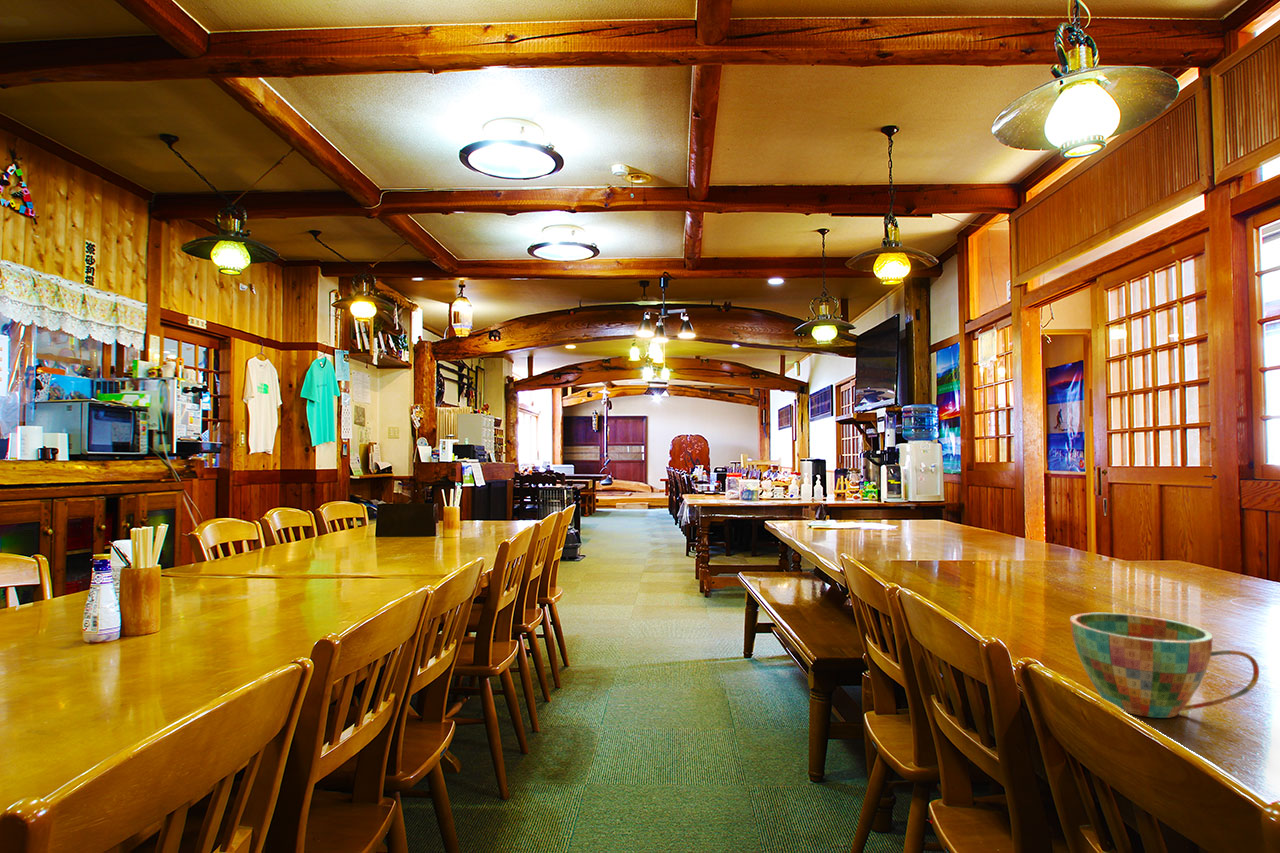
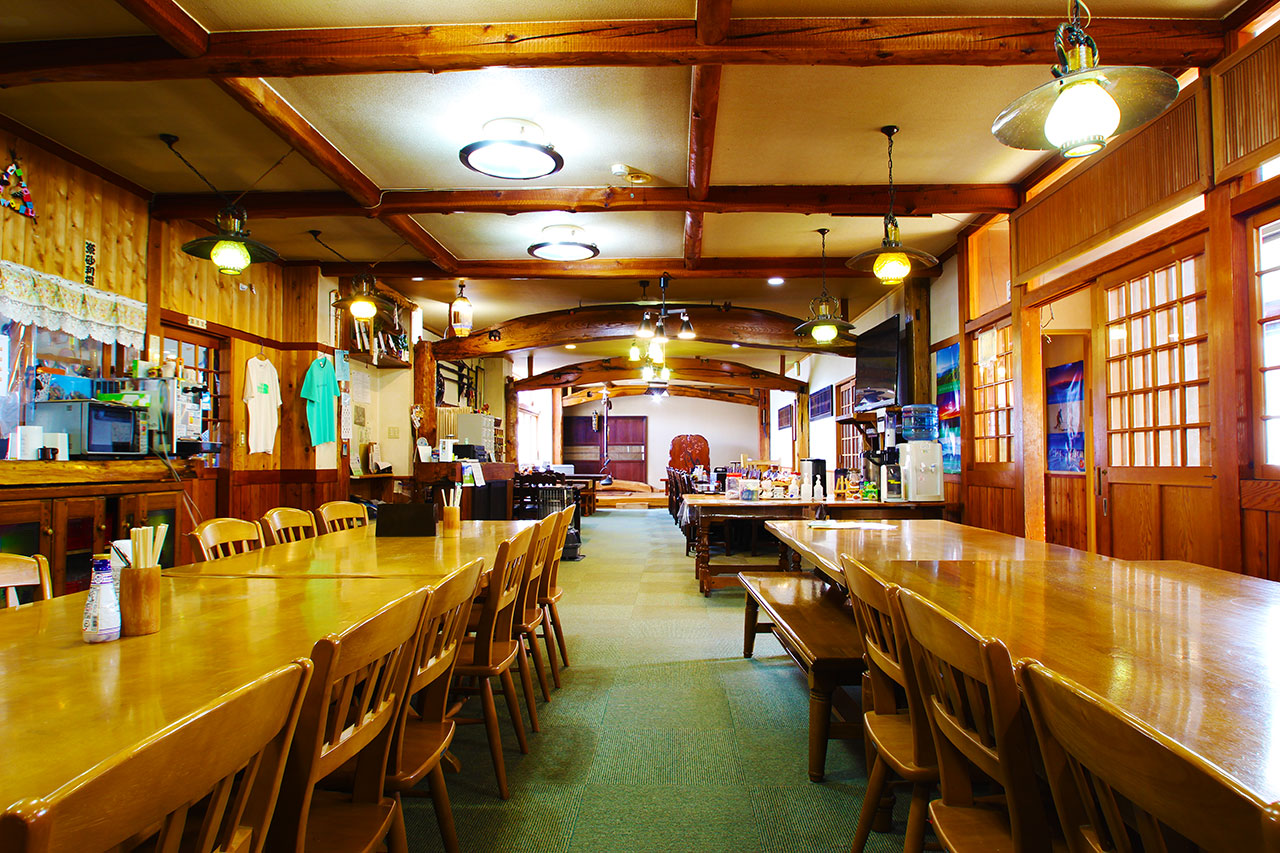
- cup (1160, 668)
